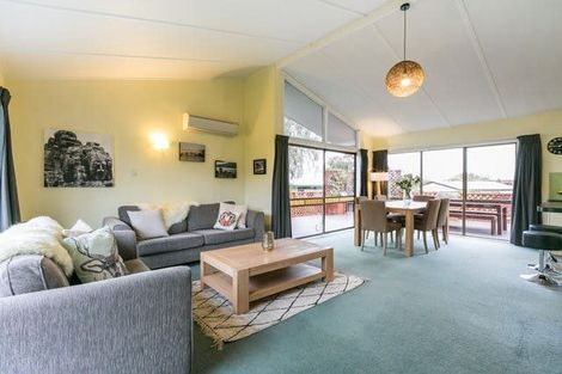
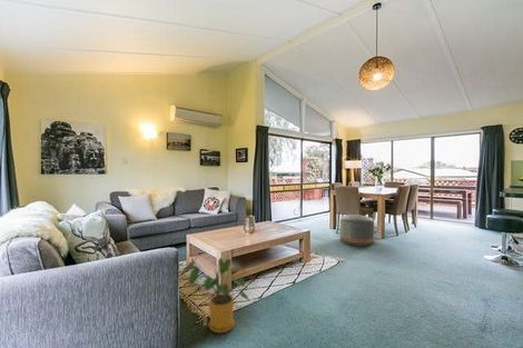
+ house plant (219, 294)
+ pouf (356, 228)
